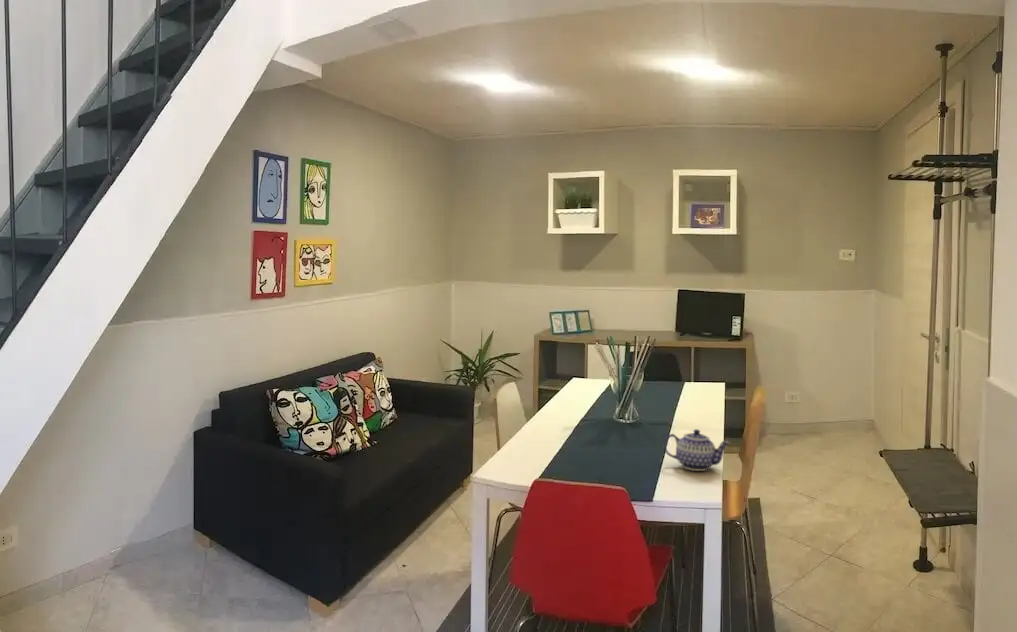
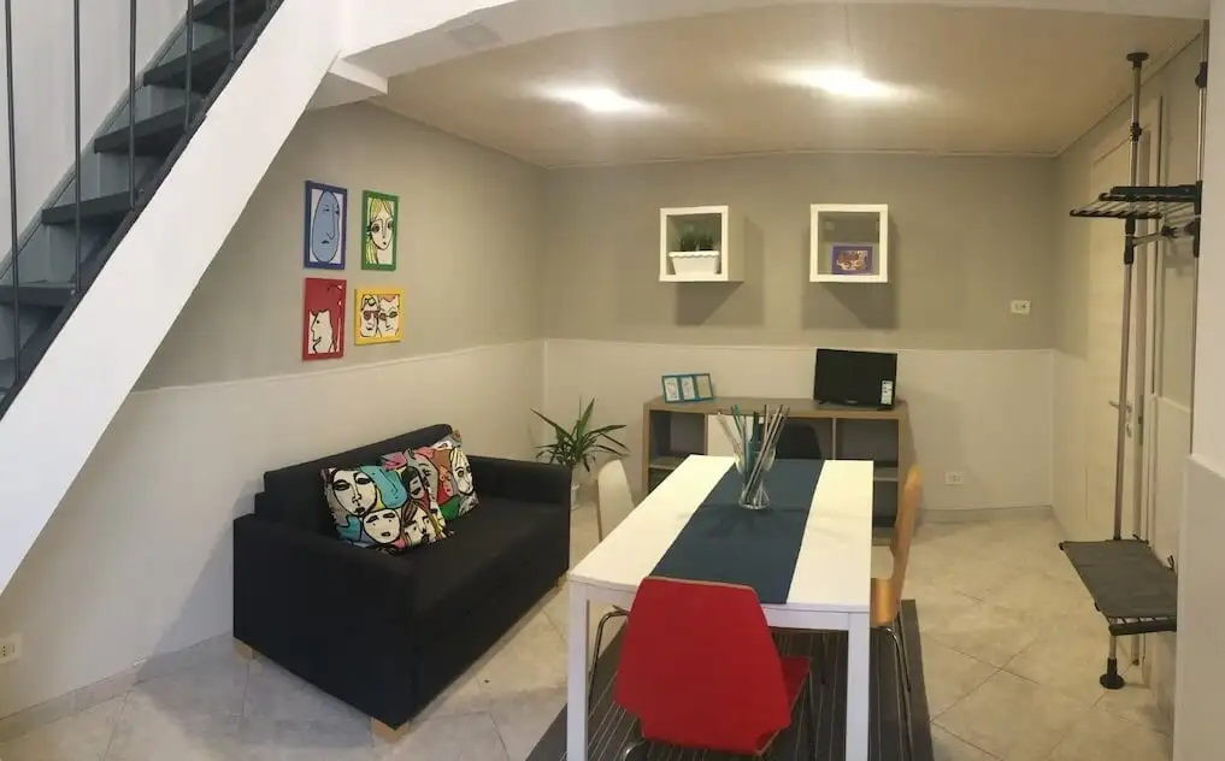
- teapot (696, 448)
